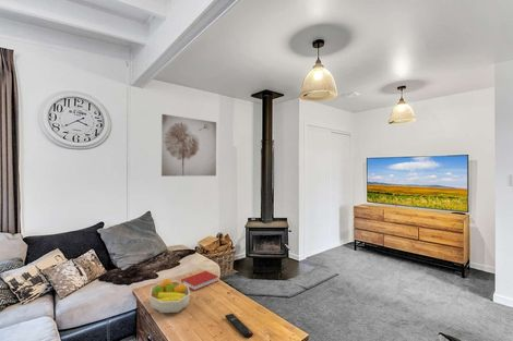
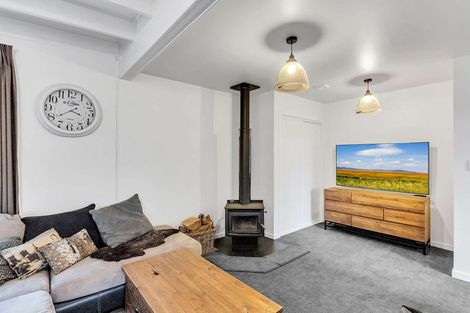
- fruit bowl (169, 294)
- wall art (190, 147)
- book (200, 280)
- remote control (238, 325)
